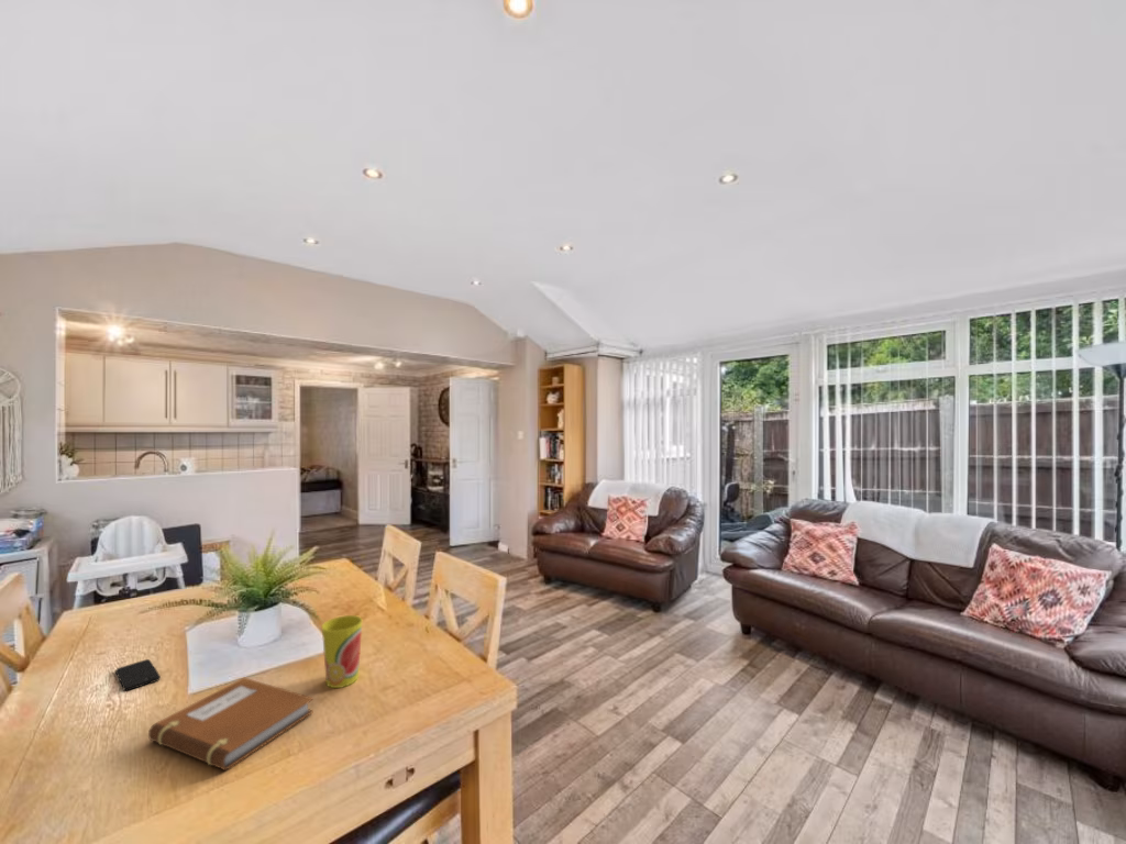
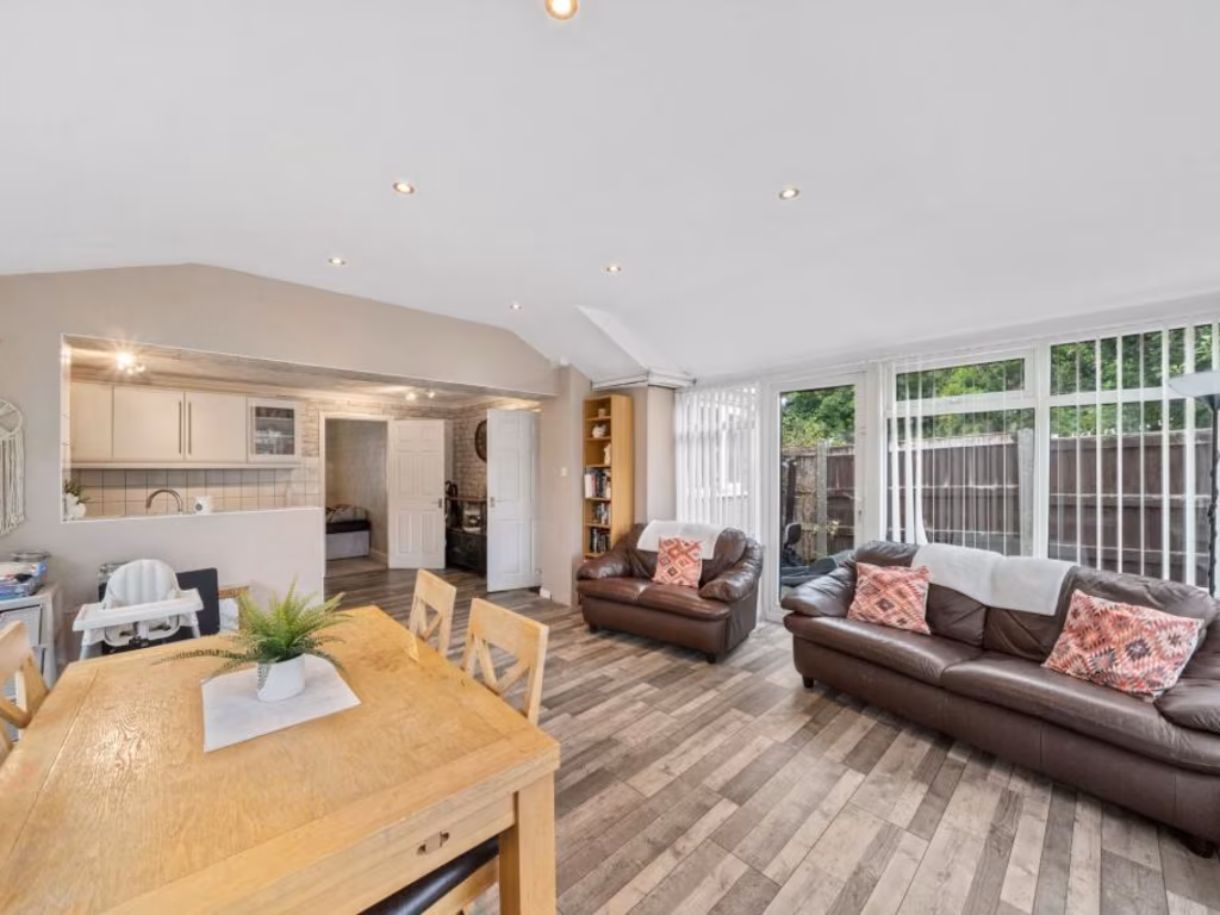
- notebook (232, 719)
- cup (342, 651)
- smartphone (137, 674)
